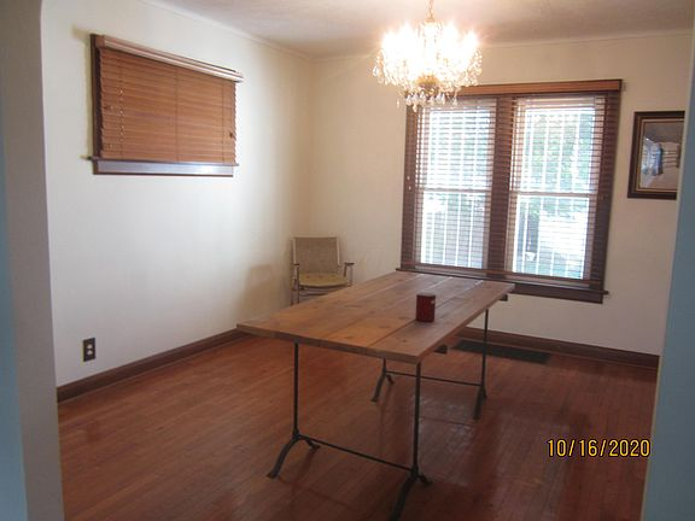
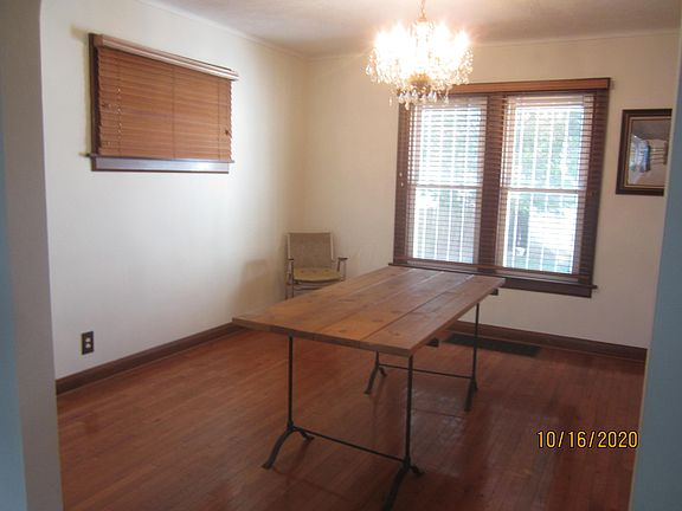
- mug (427, 305)
